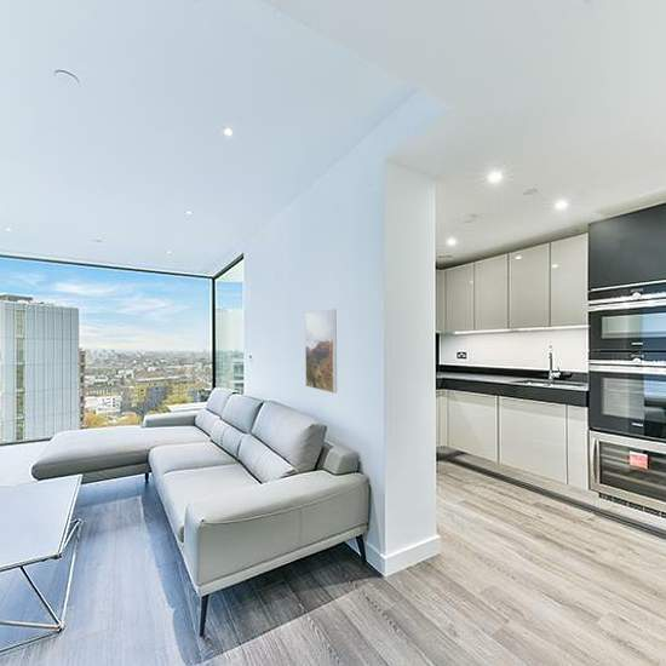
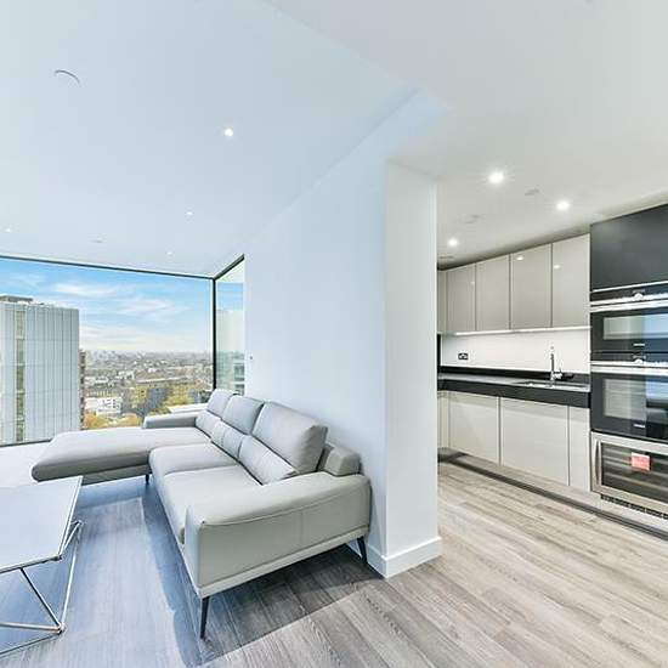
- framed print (320, 350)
